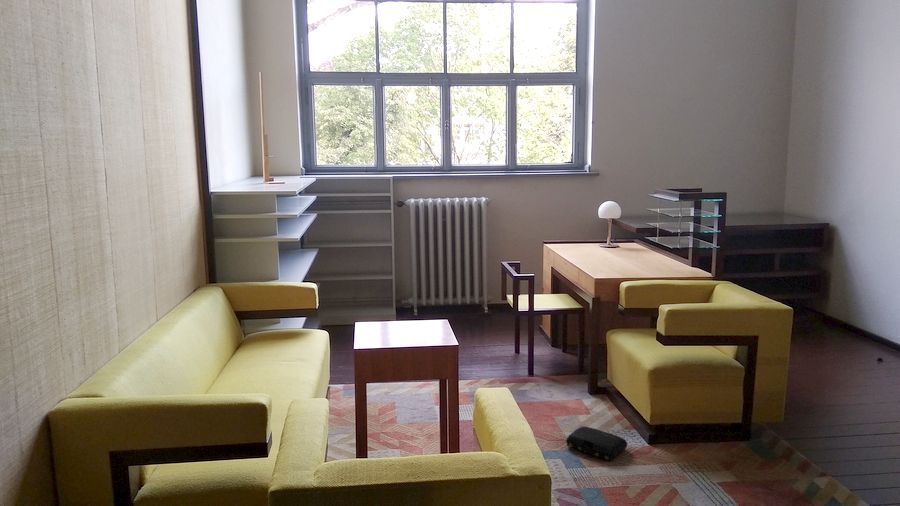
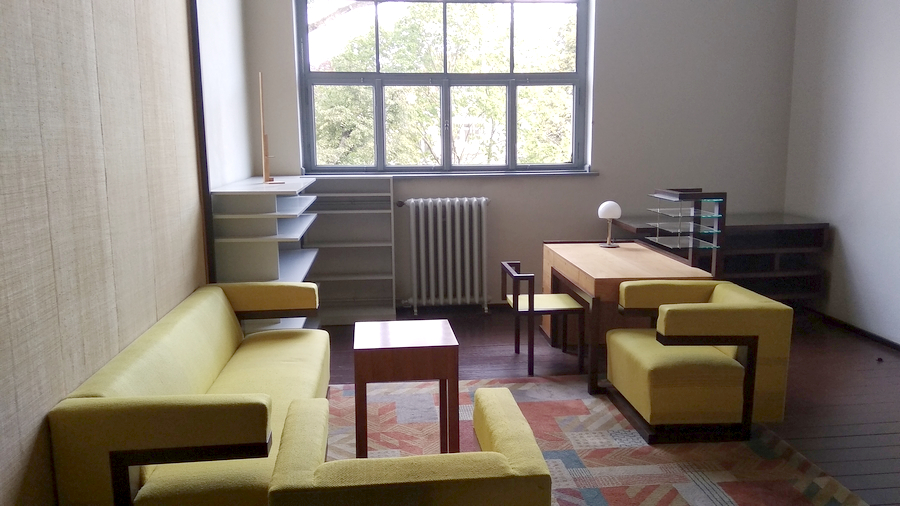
- bag (596, 441)
